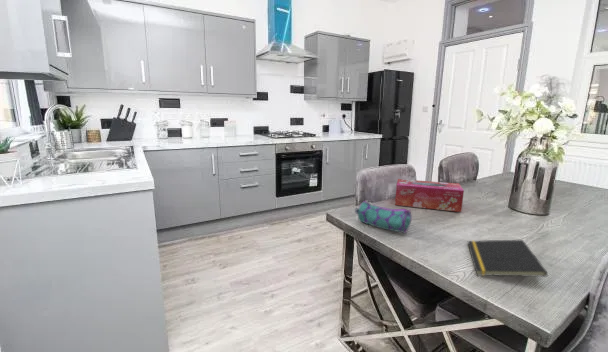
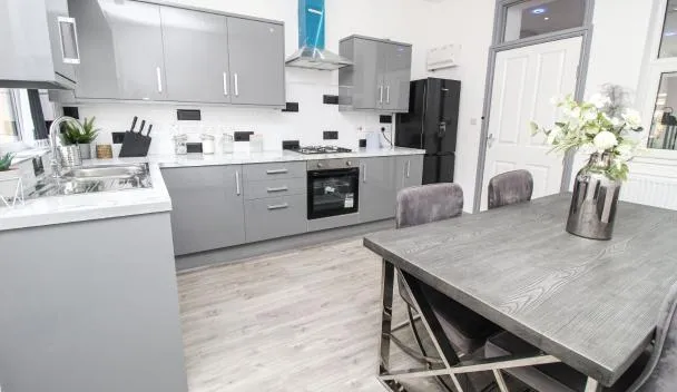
- notepad (501, 256)
- tissue box (427, 194)
- pencil case (383, 215)
